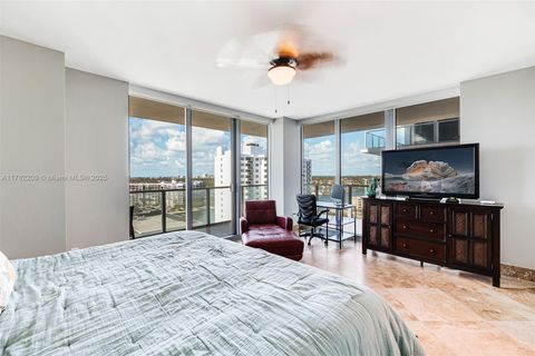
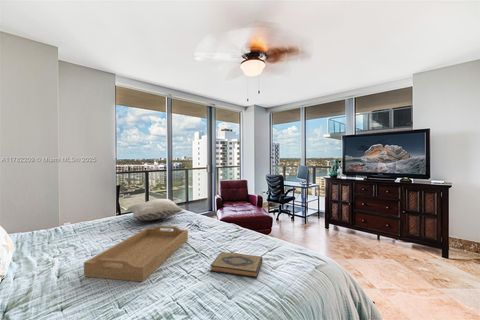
+ serving tray (145, 247)
+ hardback book (237, 263)
+ pillow (154, 209)
